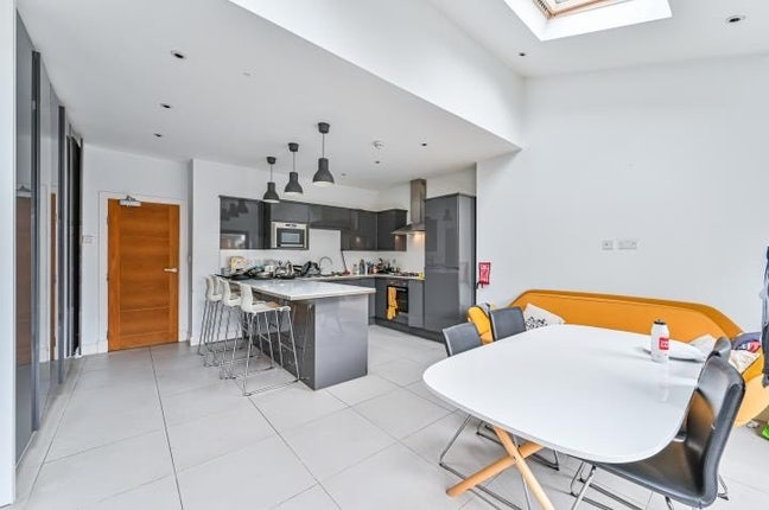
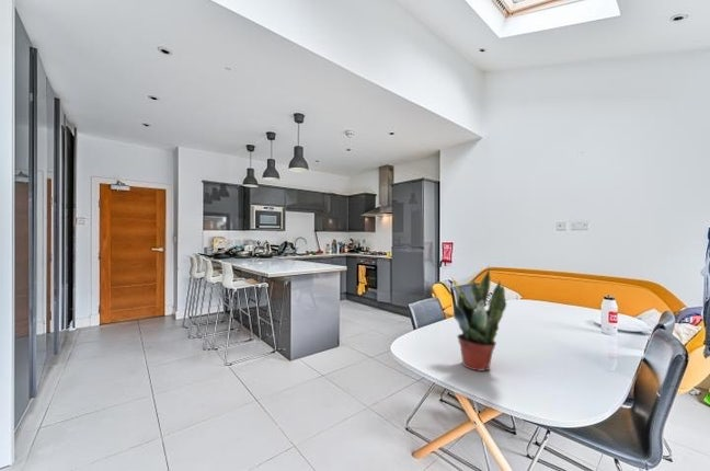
+ potted plant (470, 314)
